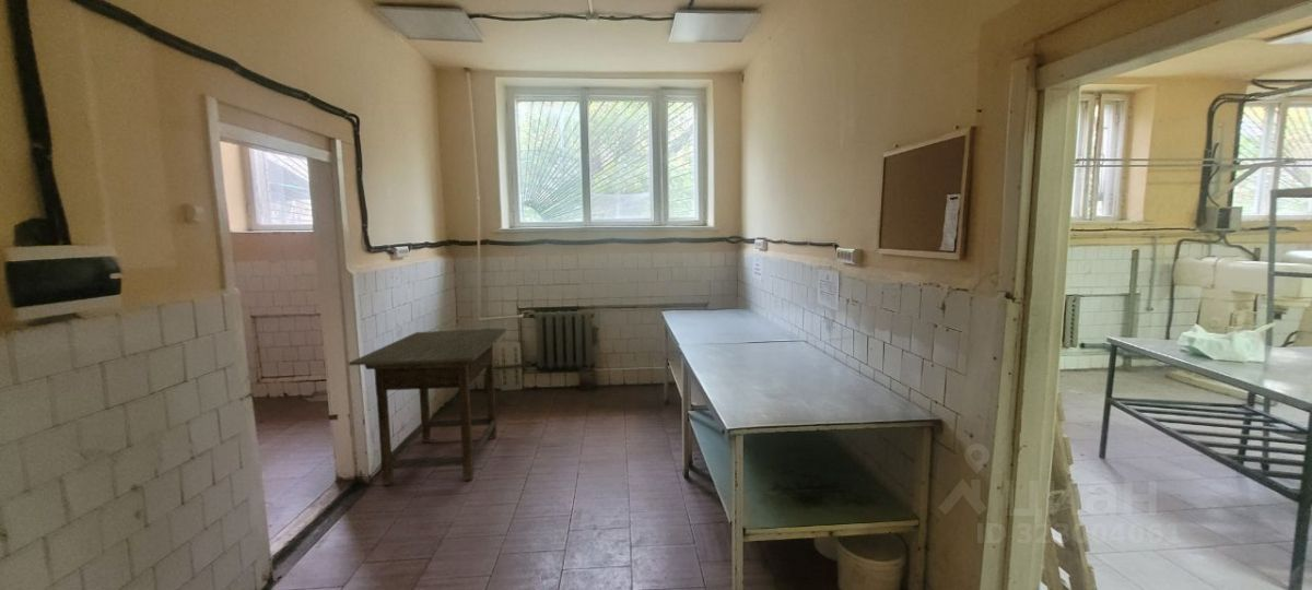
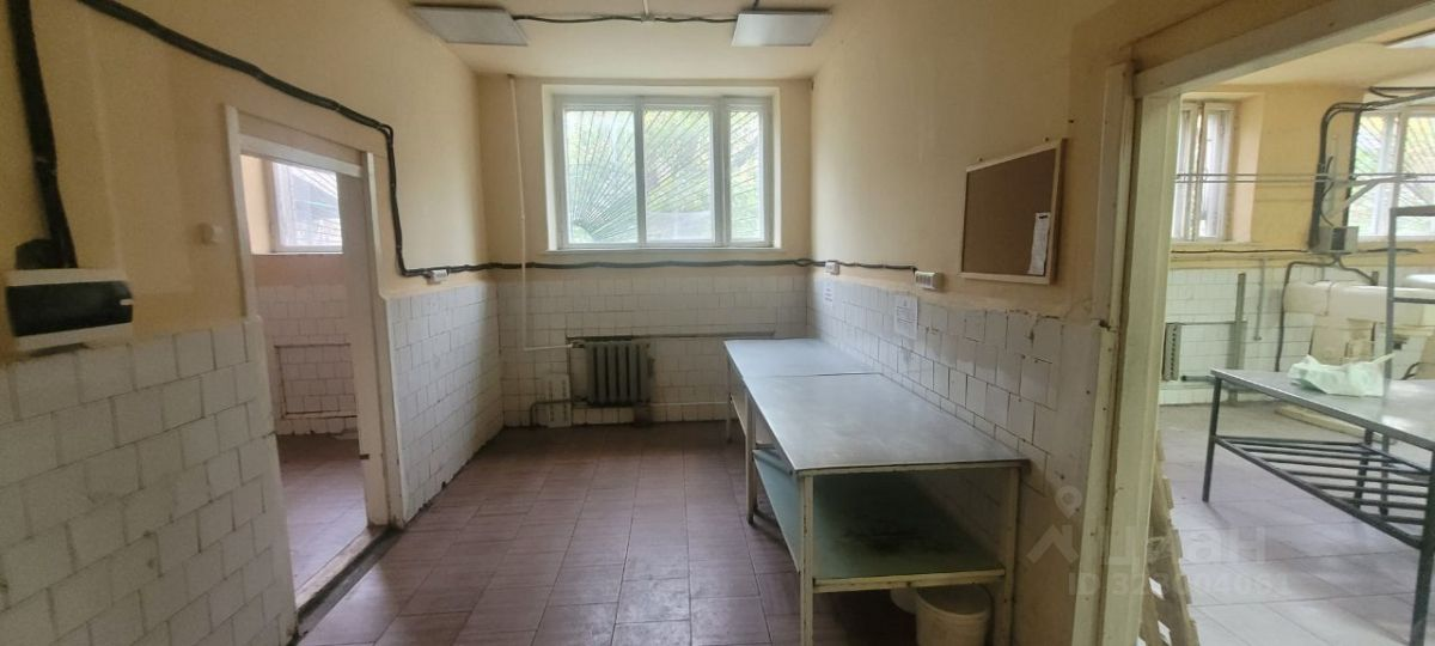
- desk (440, 388)
